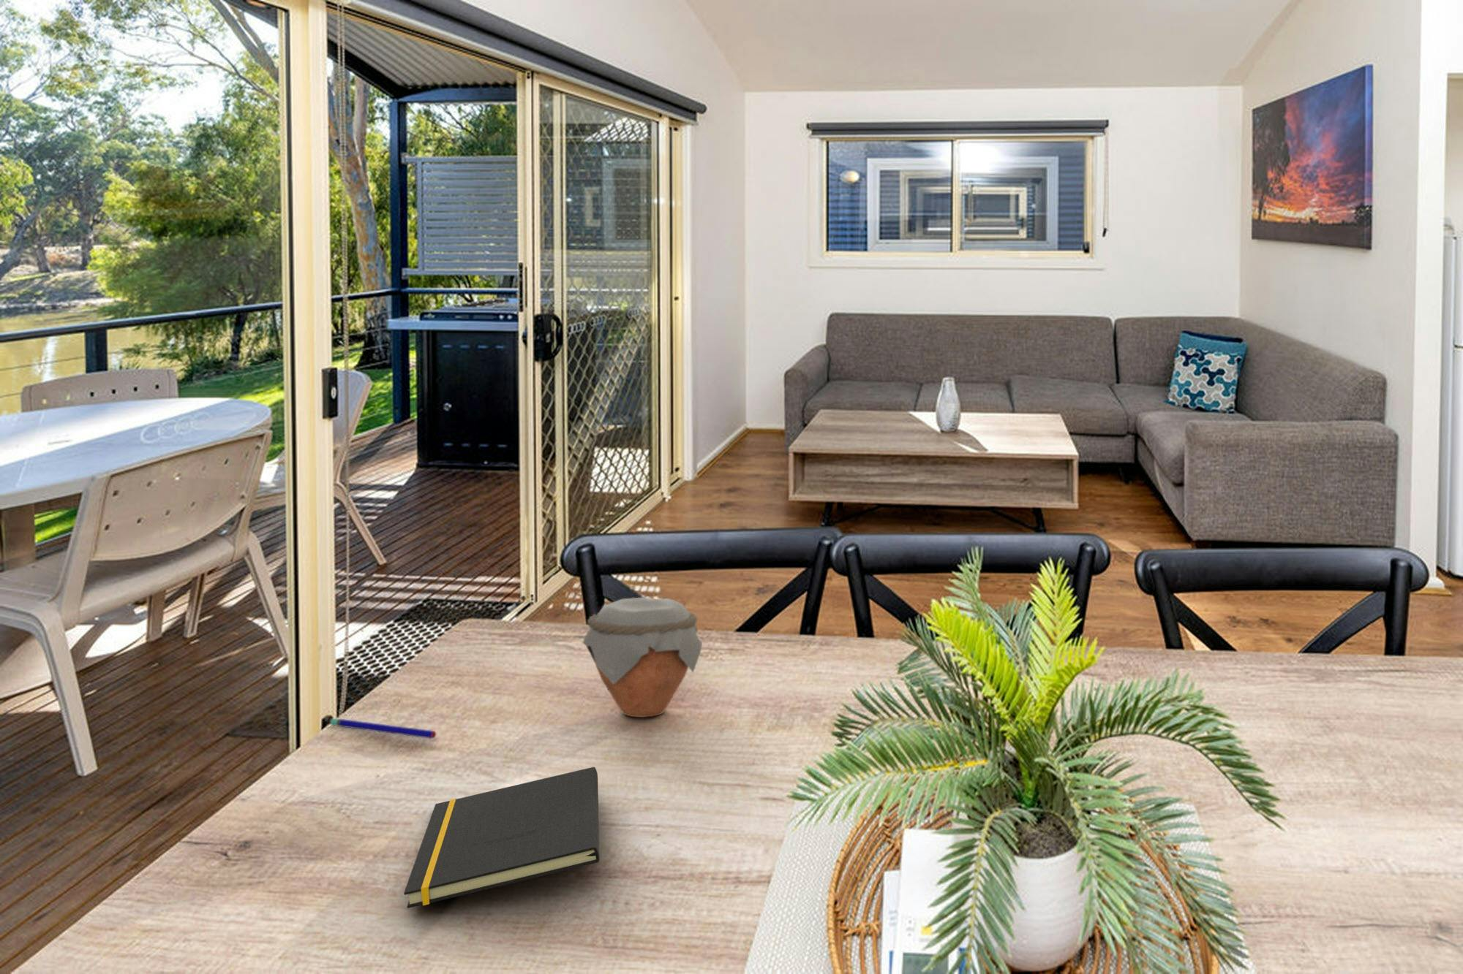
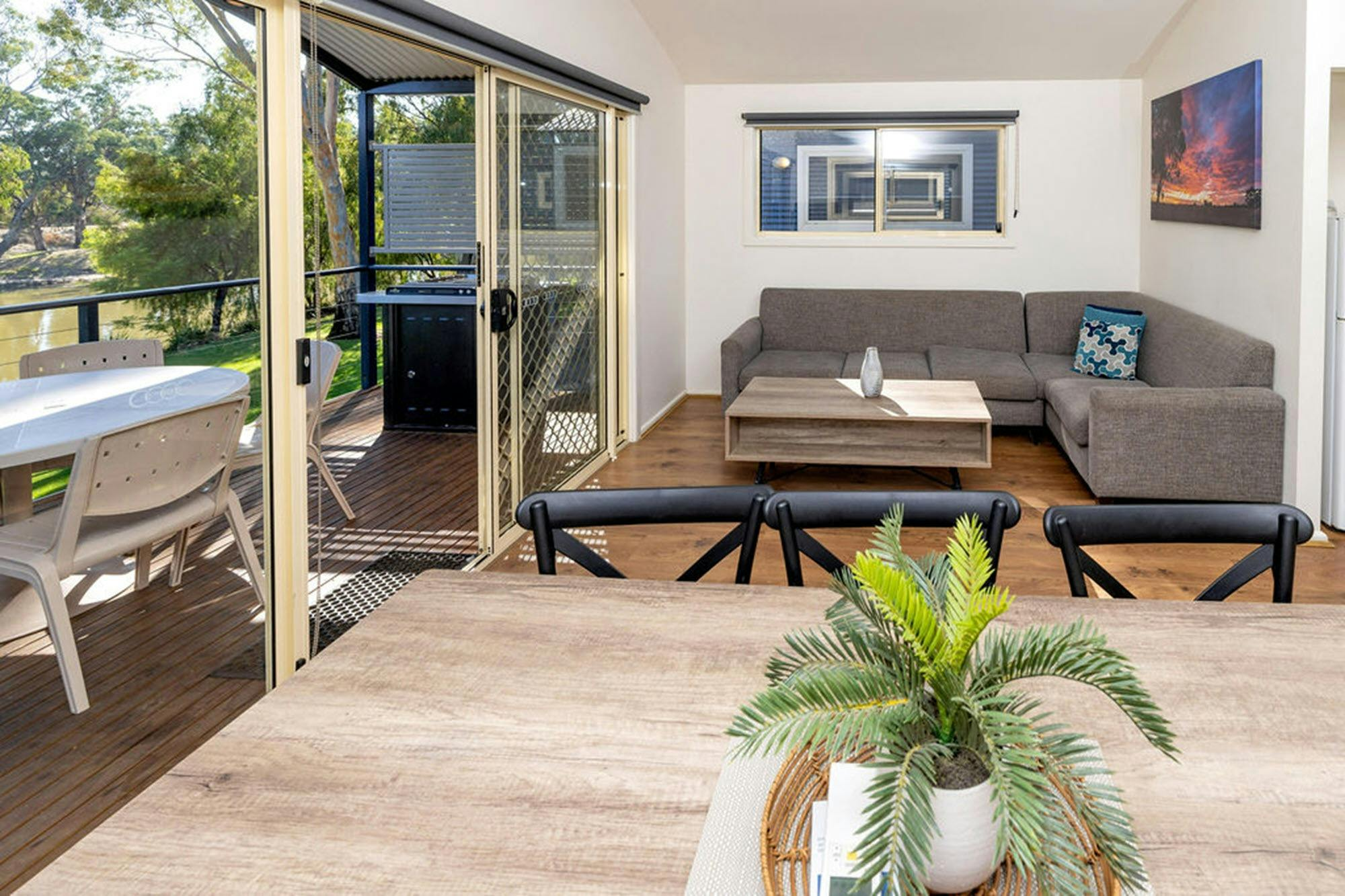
- notepad (510, 831)
- pen (381, 727)
- jar (642, 658)
